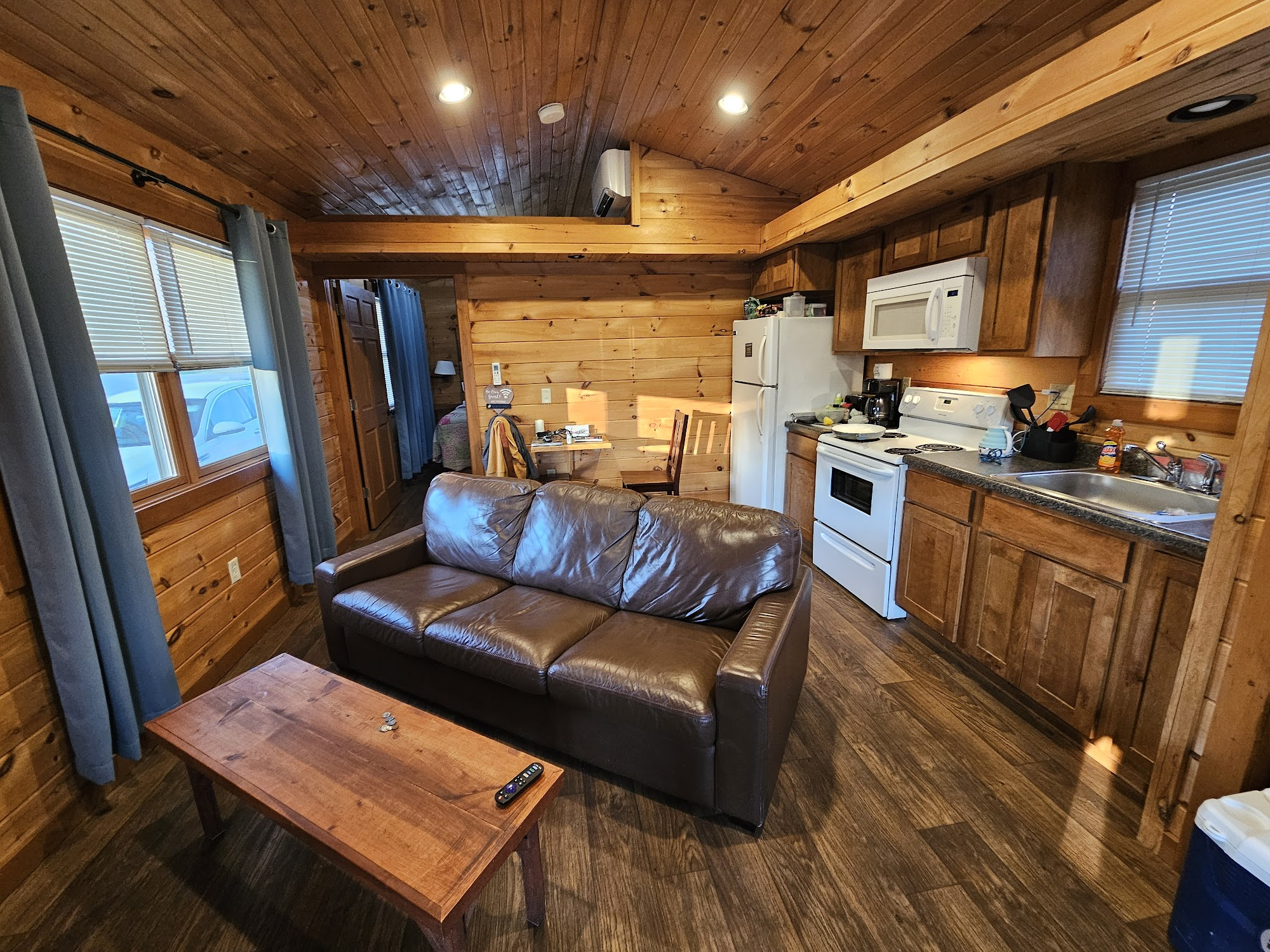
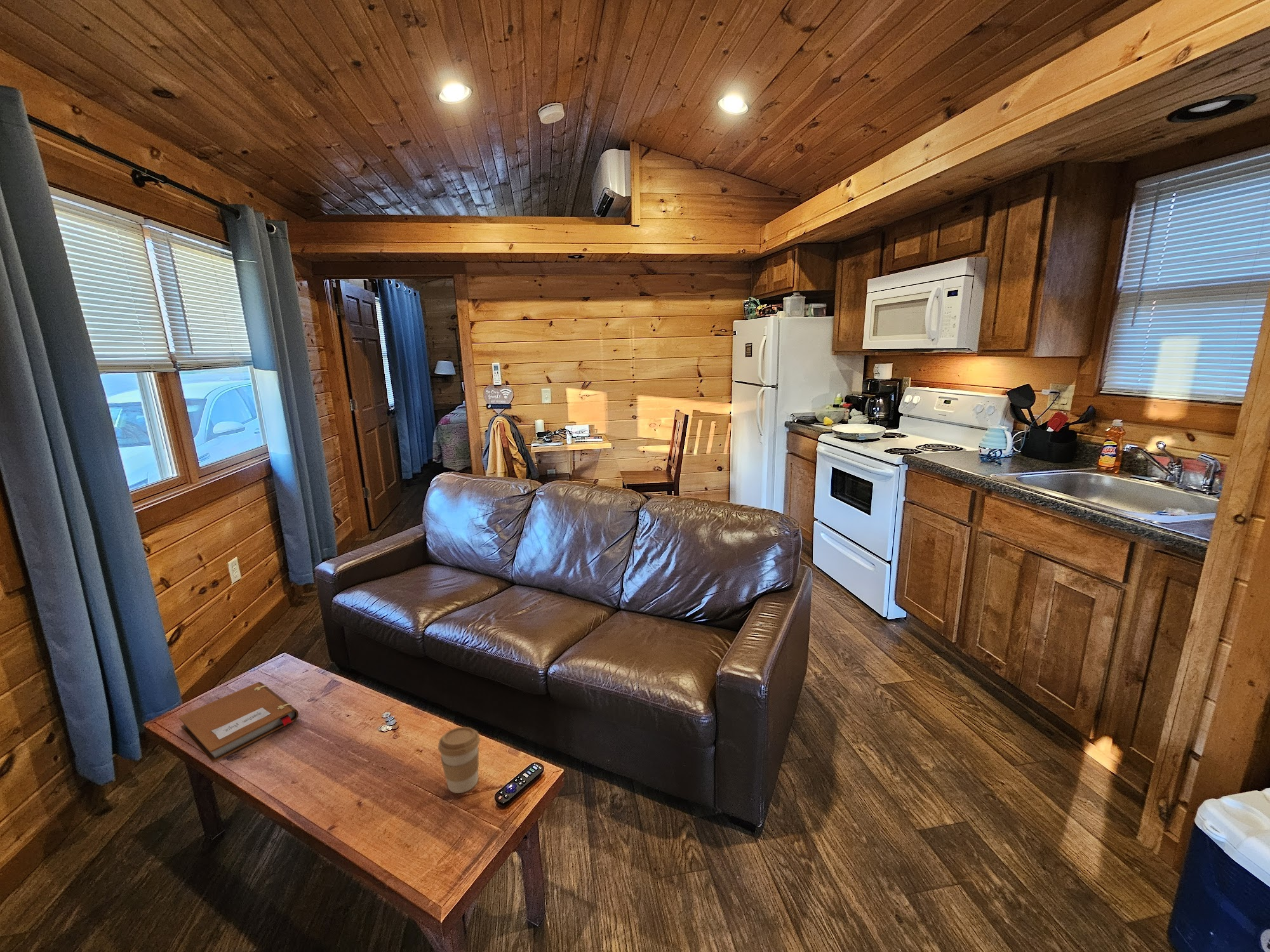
+ notebook (241, 718)
+ coffee cup (460, 758)
